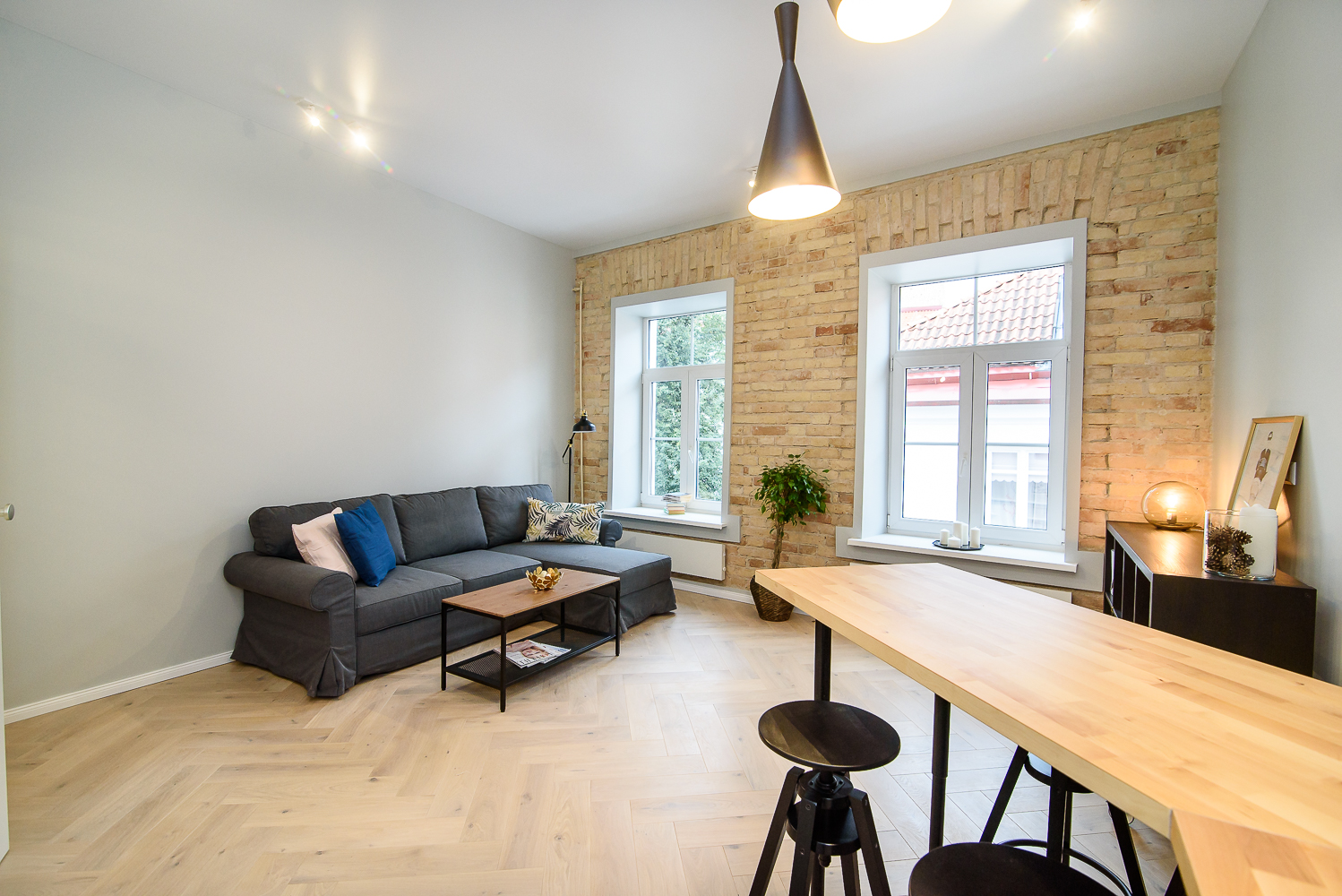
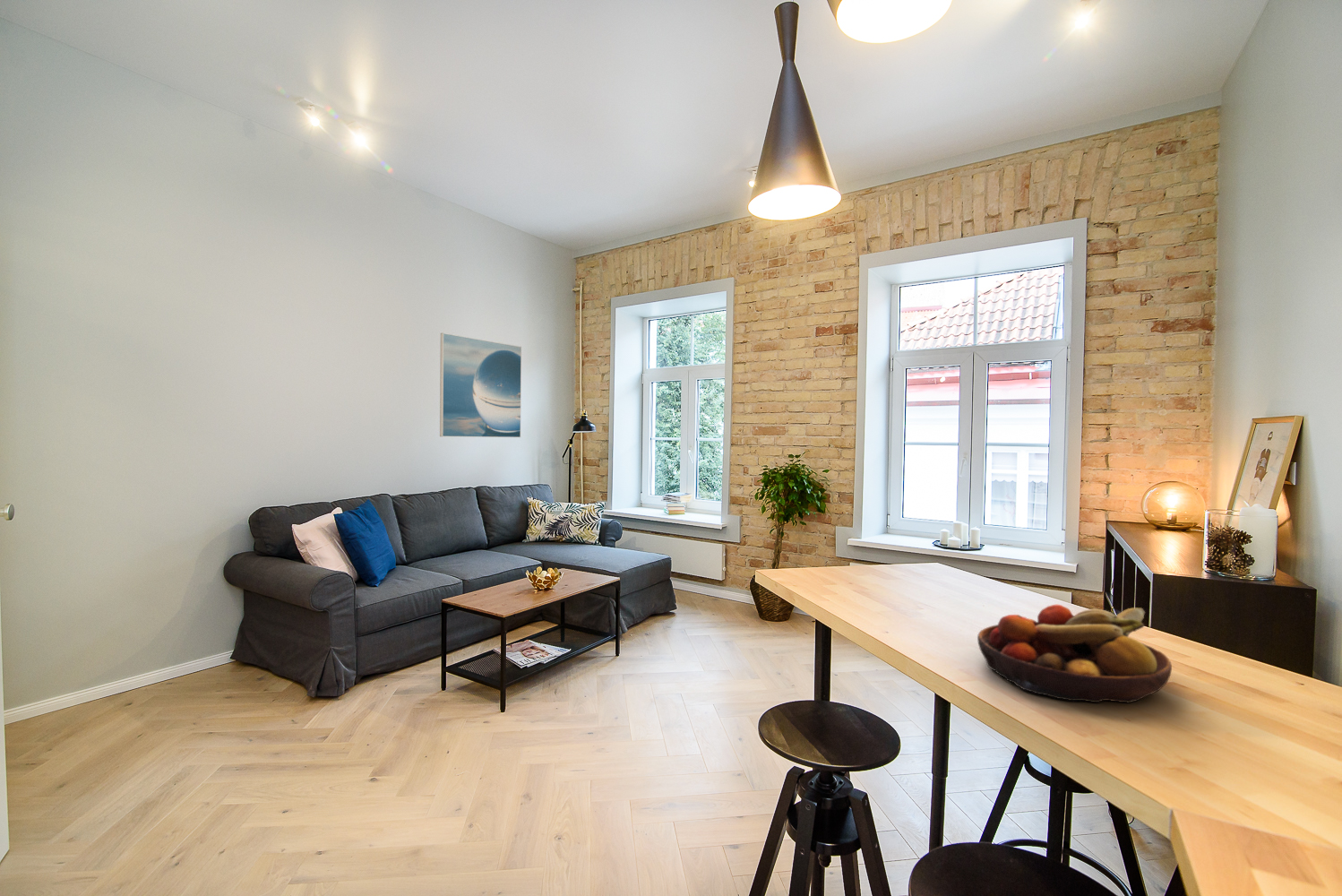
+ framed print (483, 388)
+ fruit bowl (1068, 639)
